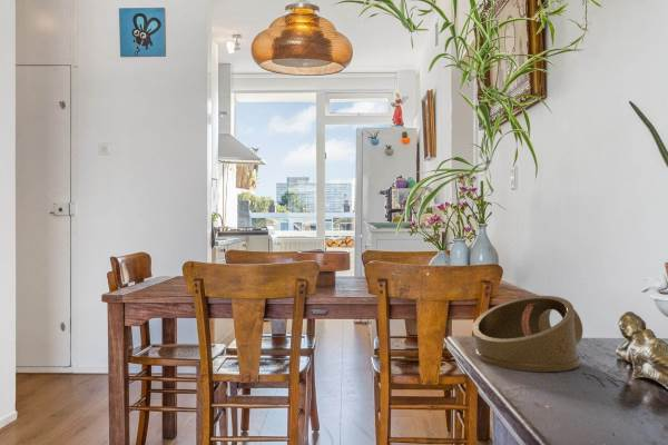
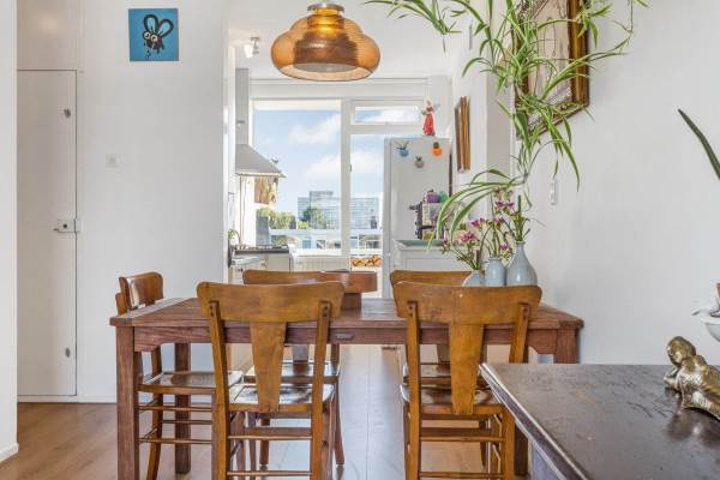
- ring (530, 328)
